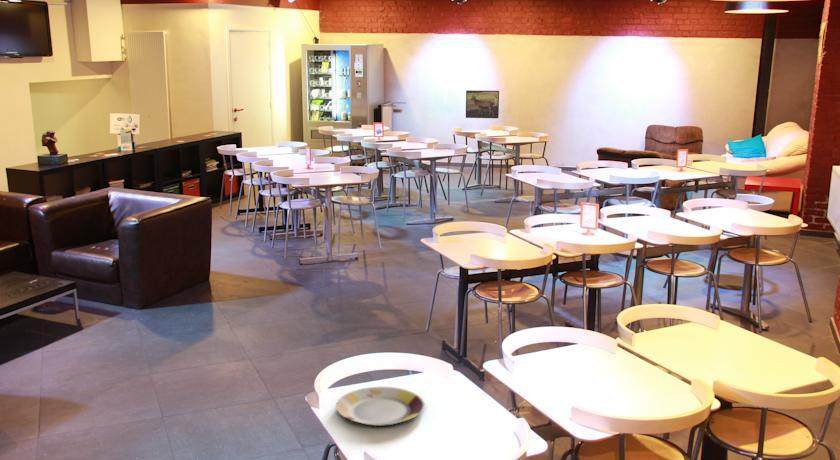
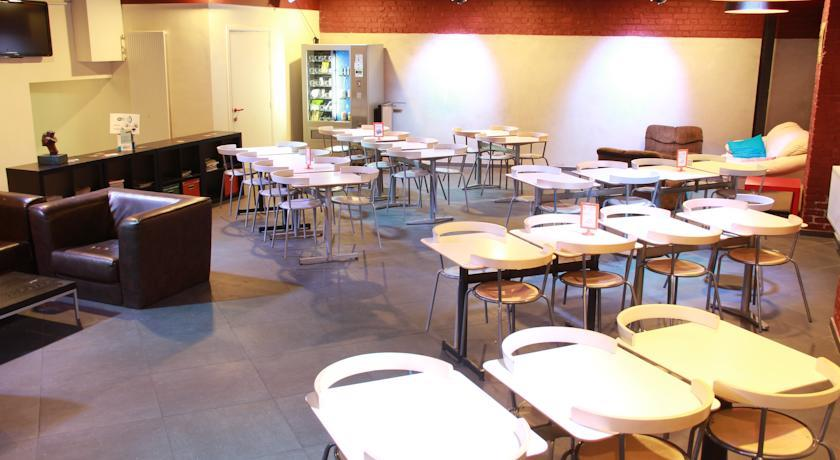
- plate (380, 407)
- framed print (482, 104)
